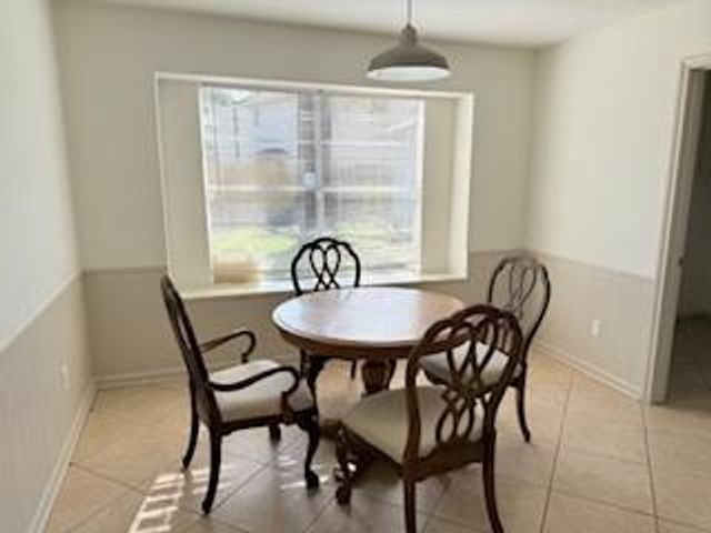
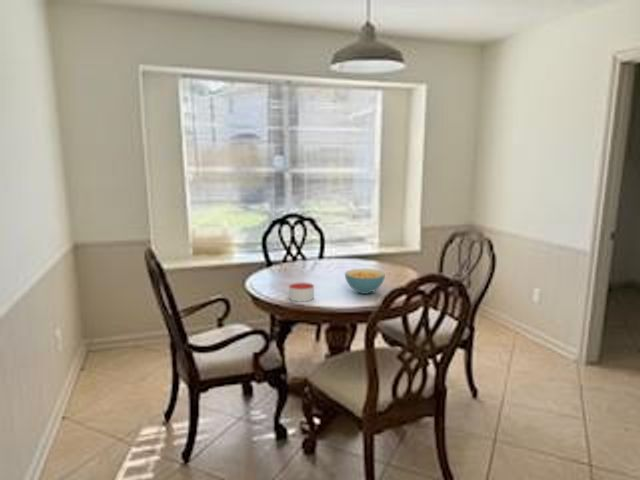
+ cereal bowl (364, 282)
+ candle (301, 291)
